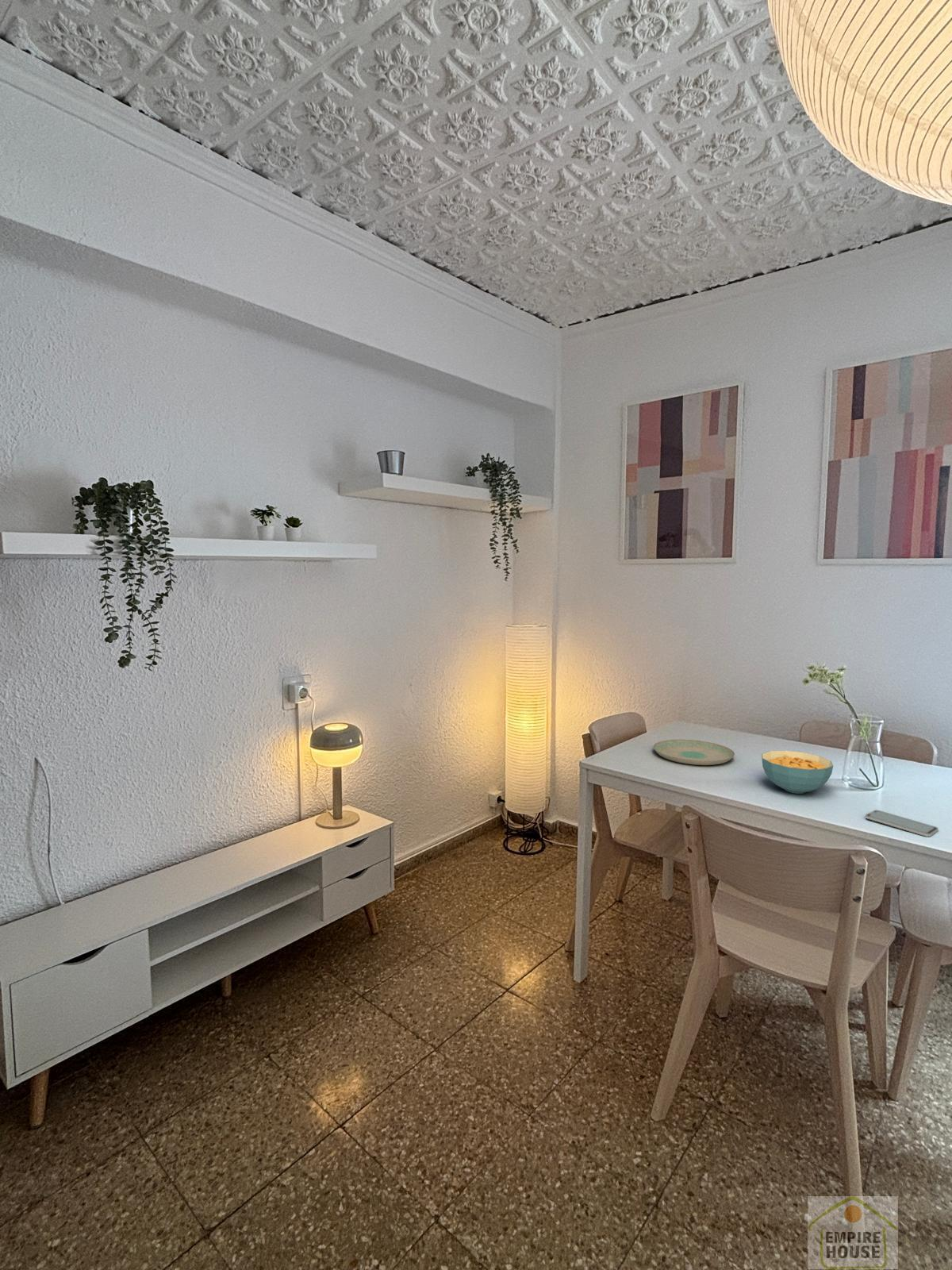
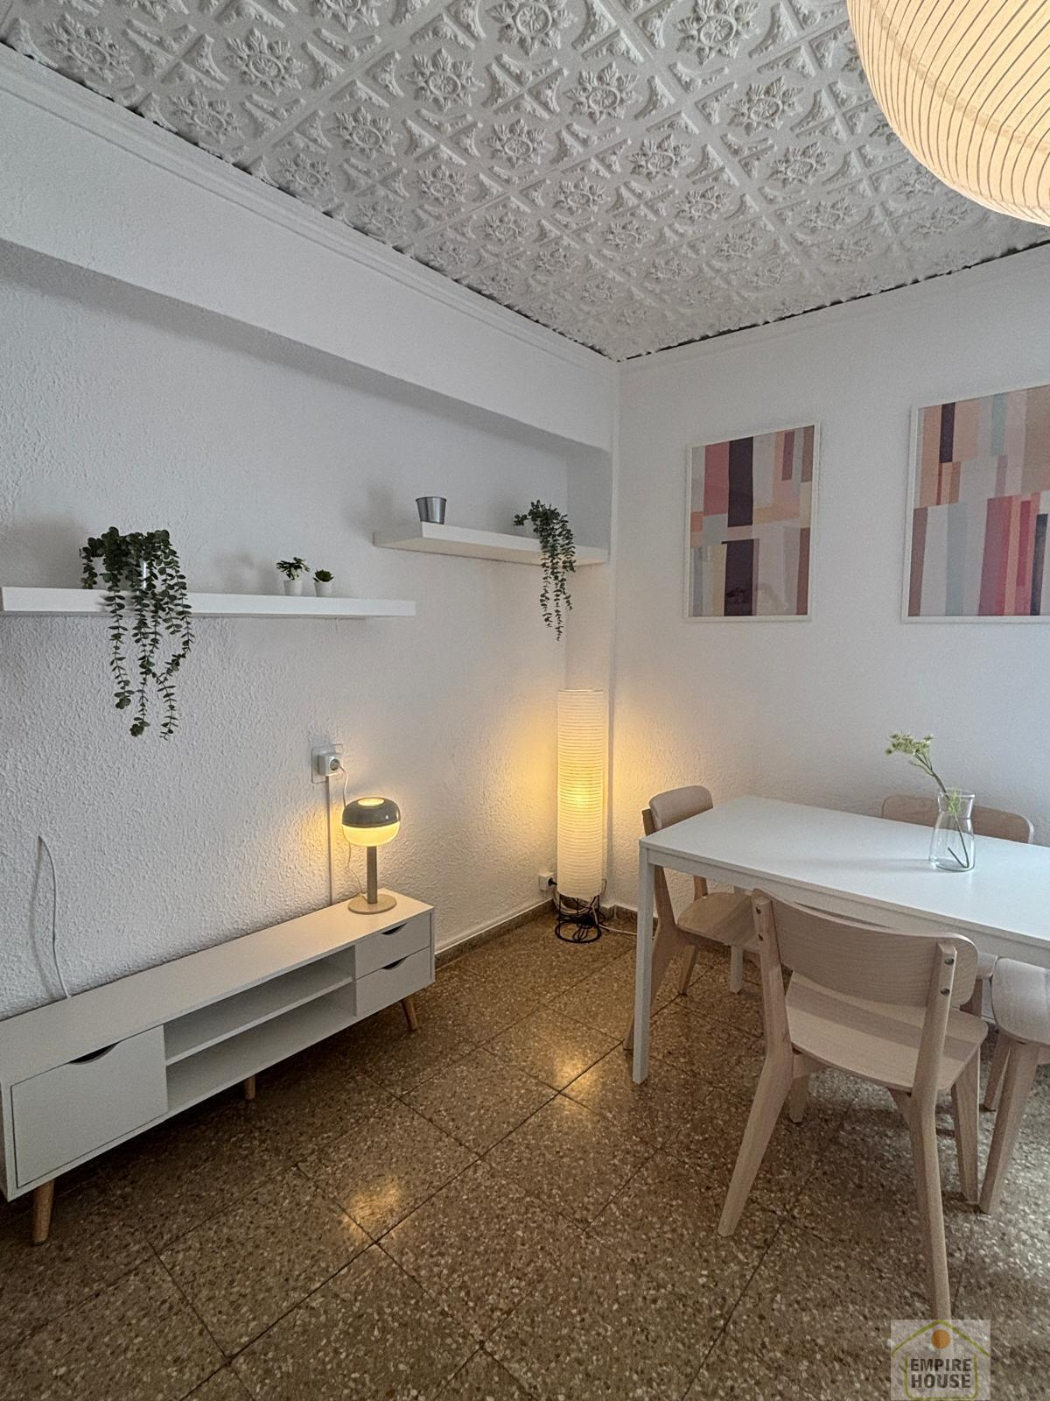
- plate (693, 752)
- cereal bowl (795, 775)
- smartphone (900, 822)
